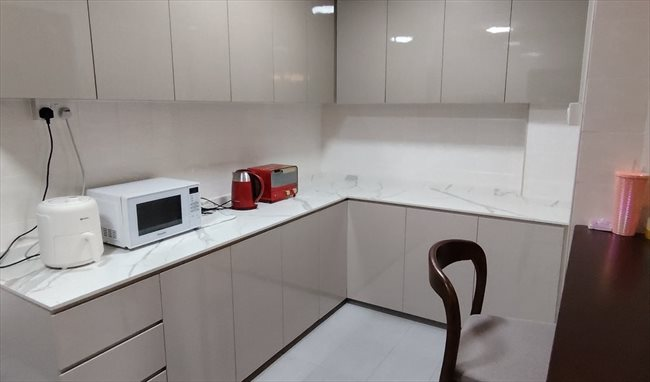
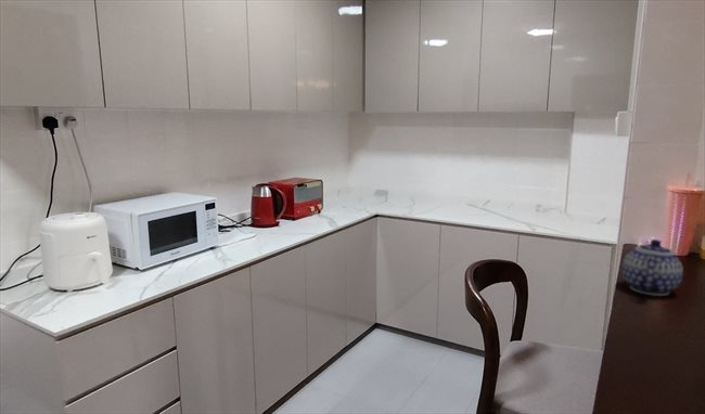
+ teapot (652, 264)
